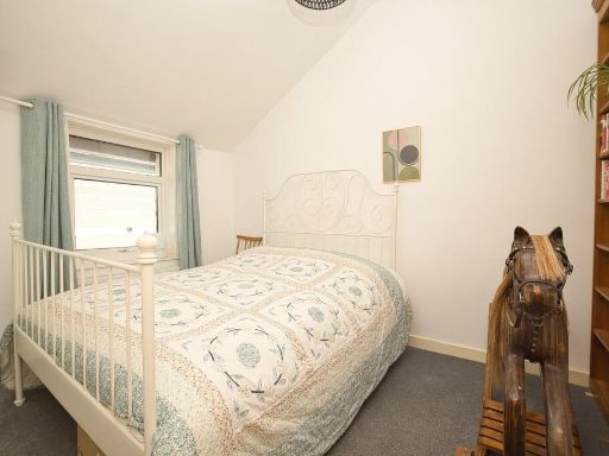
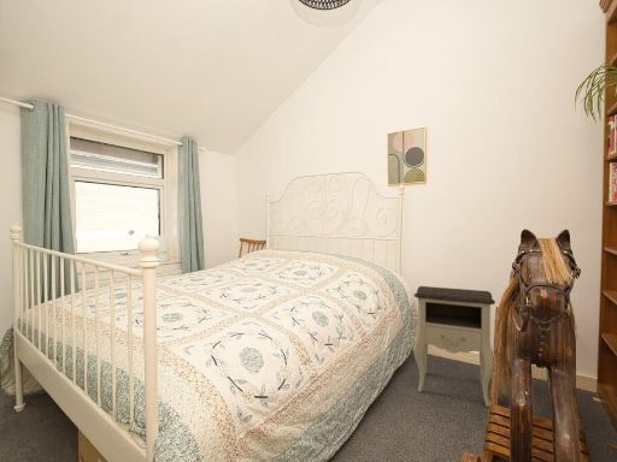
+ nightstand (452, 340)
